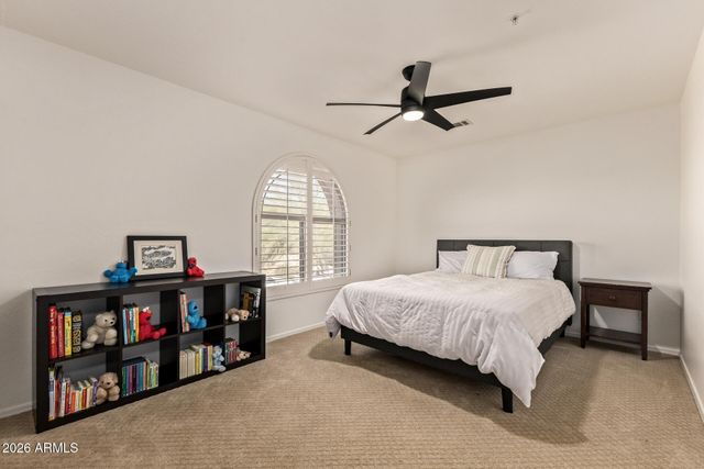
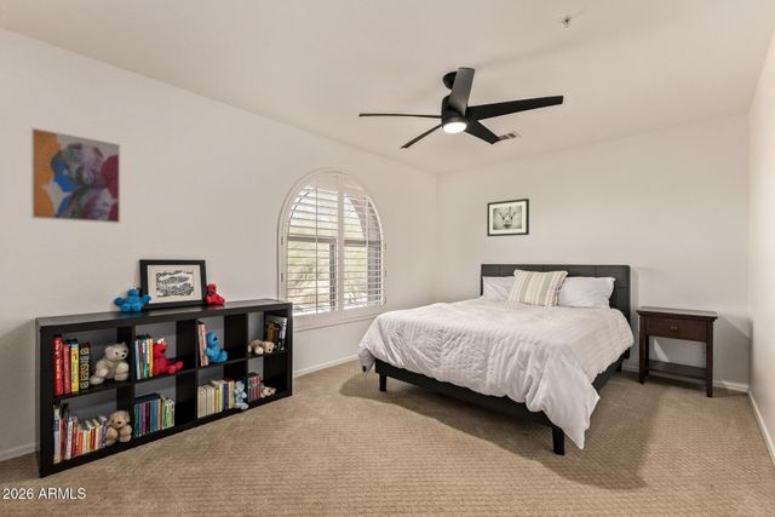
+ wall art (507, 218)
+ wall art (78, 178)
